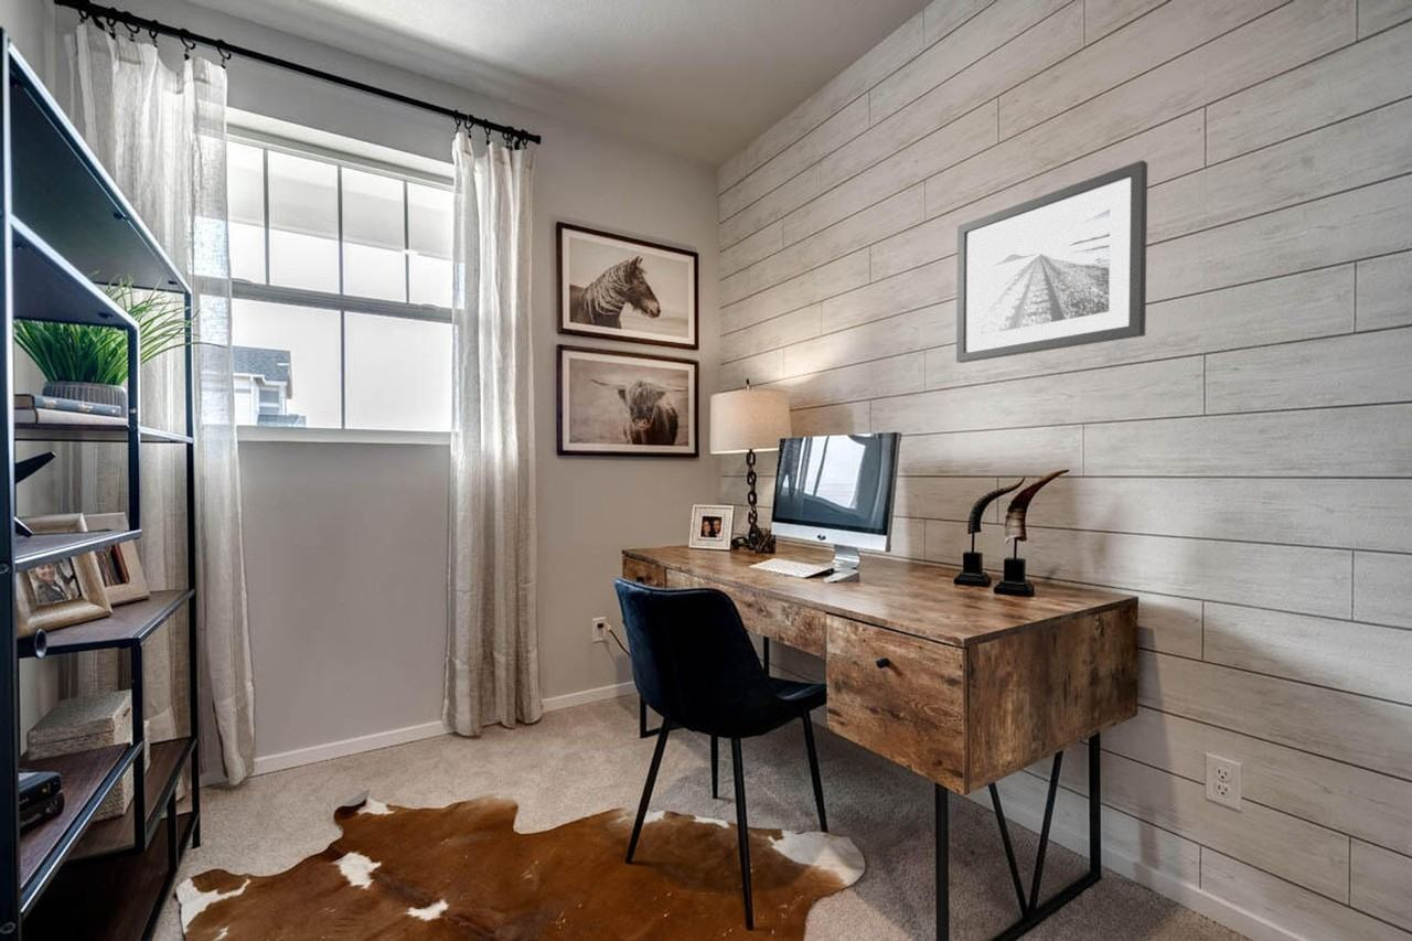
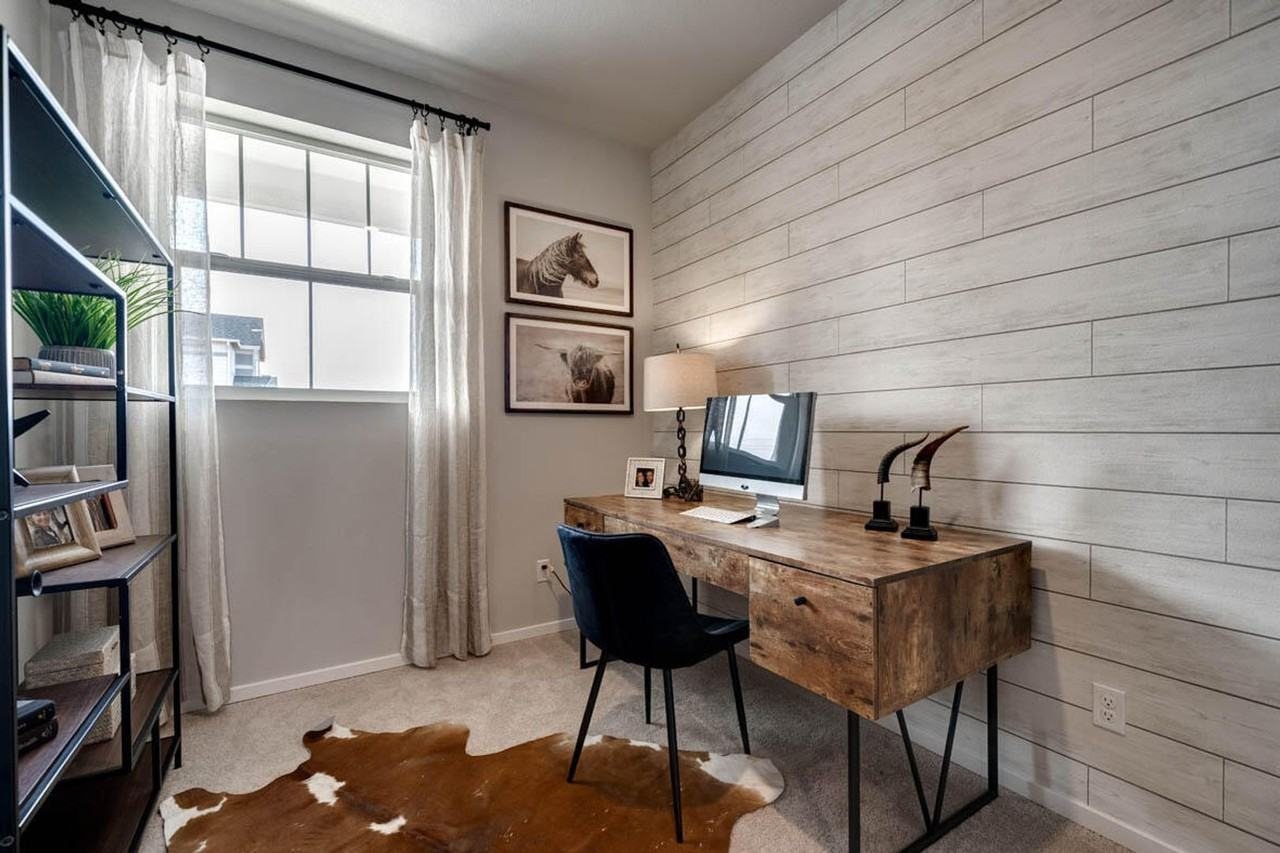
- wall art (1040, 274)
